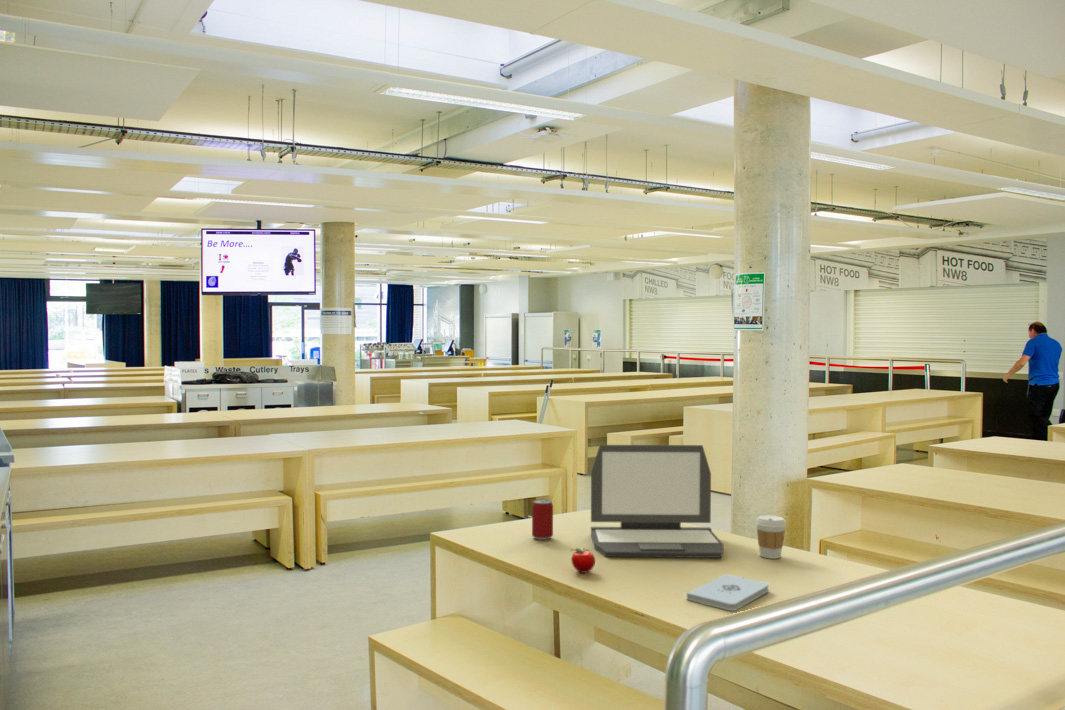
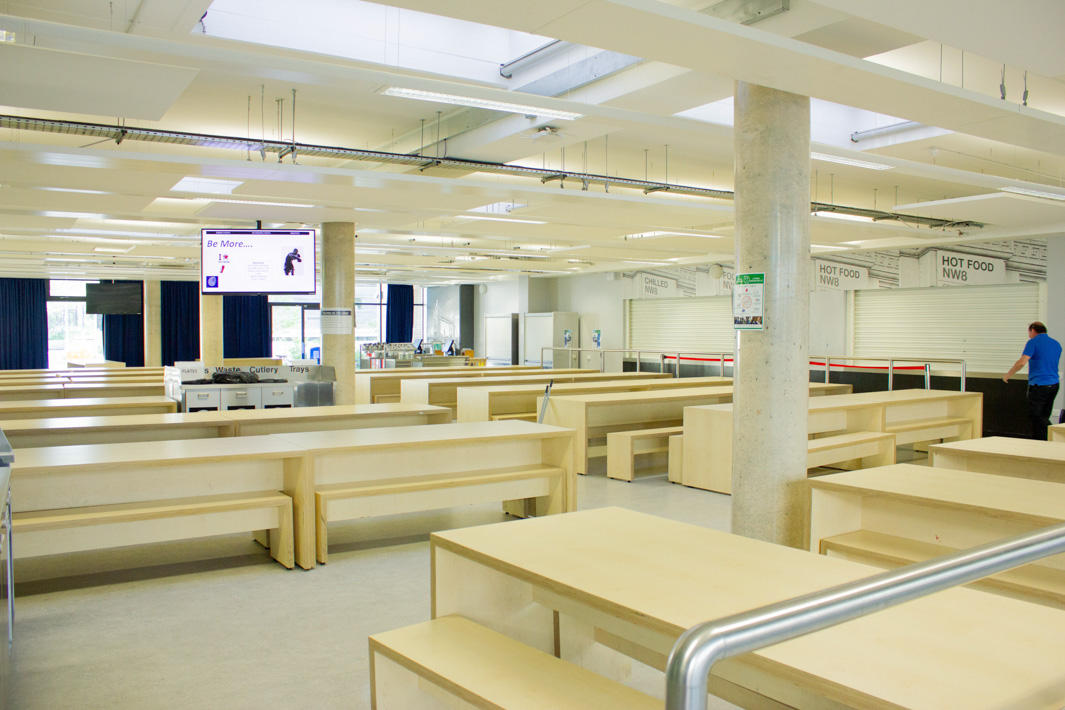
- coffee cup (770, 536)
- notepad (729, 591)
- laptop (656, 498)
- apple (581, 559)
- beer can (542, 519)
